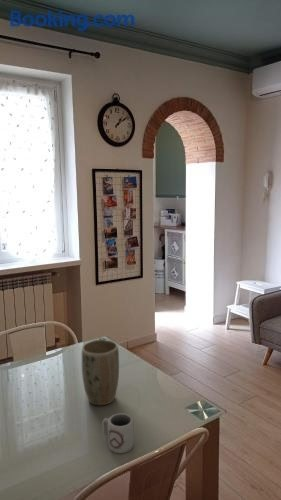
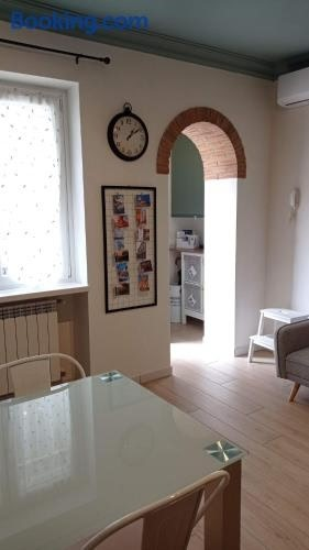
- plant pot (100, 372)
- cup (117, 431)
